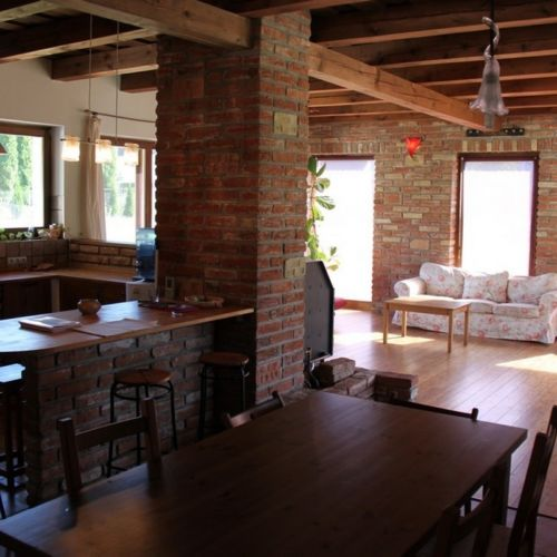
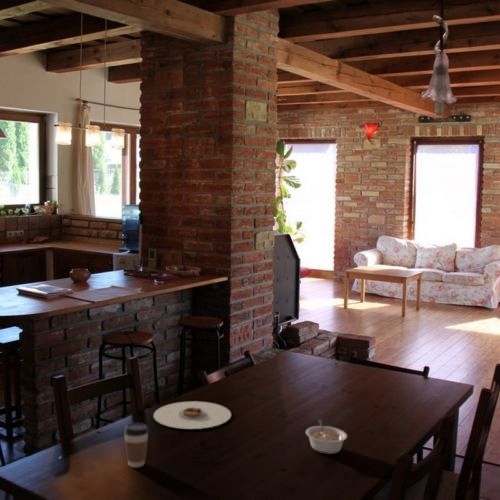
+ coffee cup (136, 445)
+ legume (324, 438)
+ plate (192, 412)
